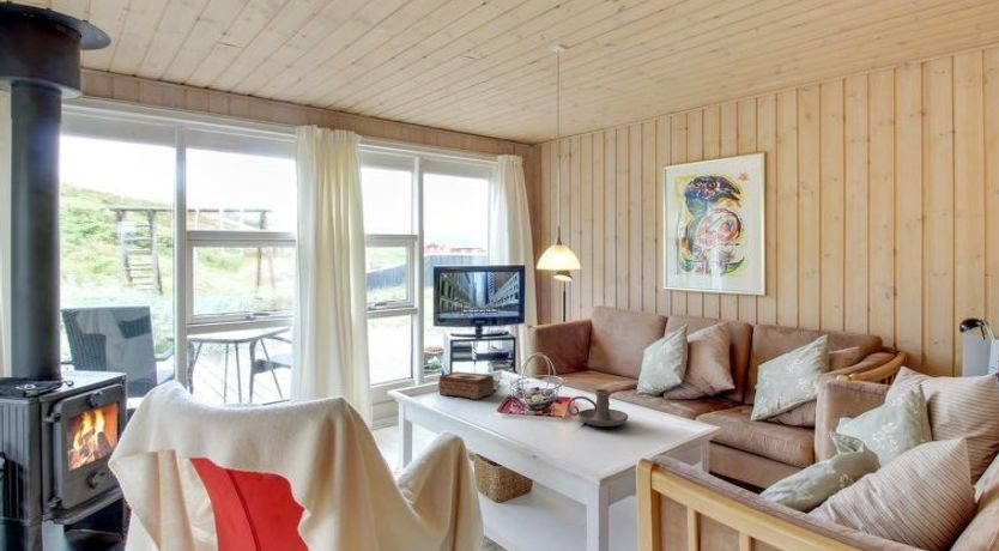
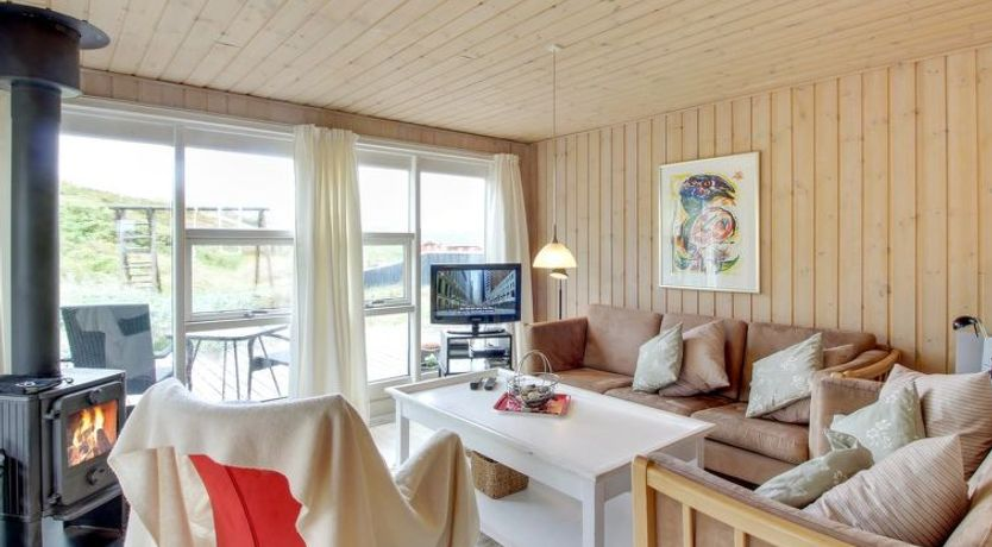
- tissue box (466, 385)
- candle holder (597, 406)
